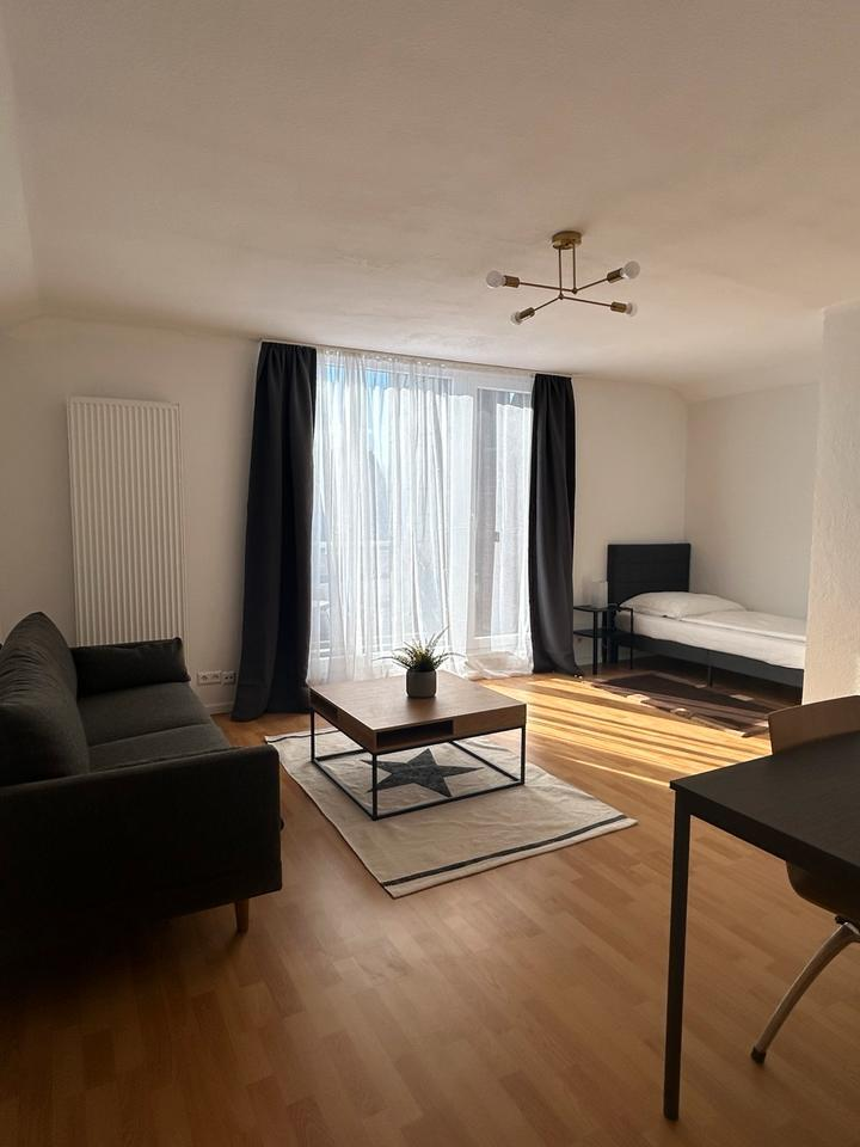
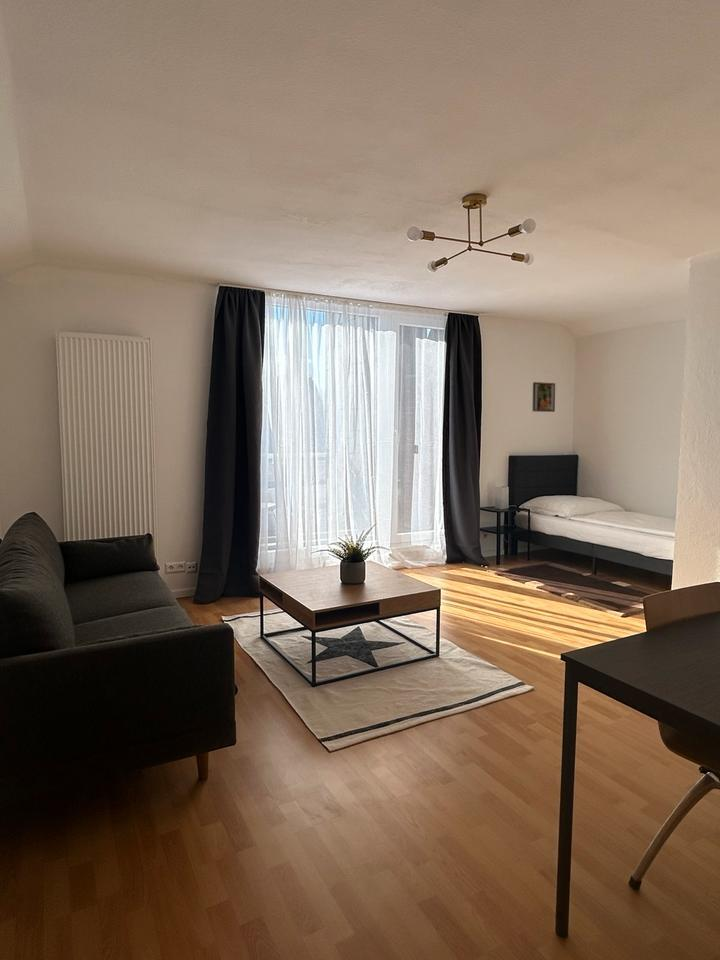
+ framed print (544, 397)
